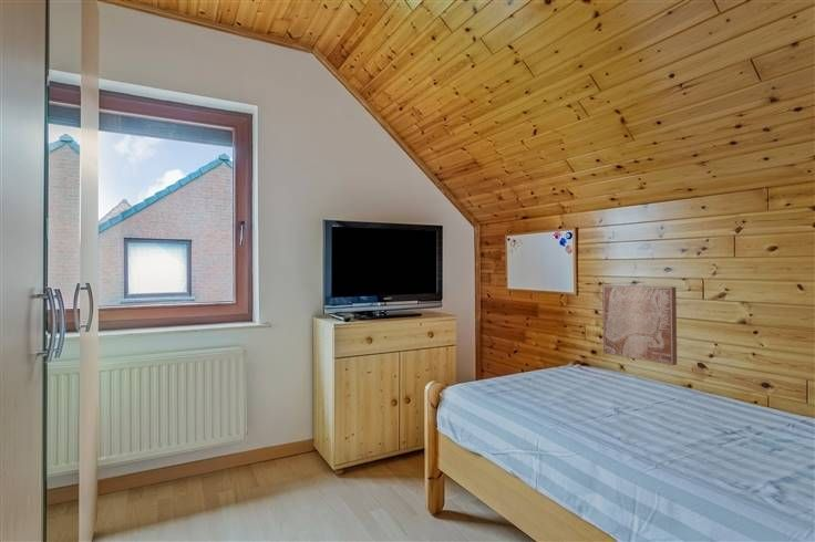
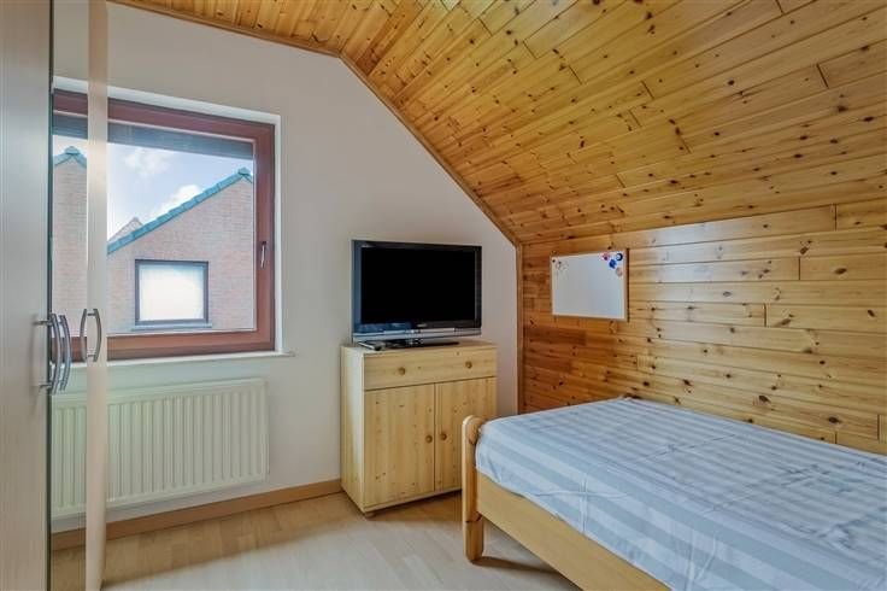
- wall art (637, 322)
